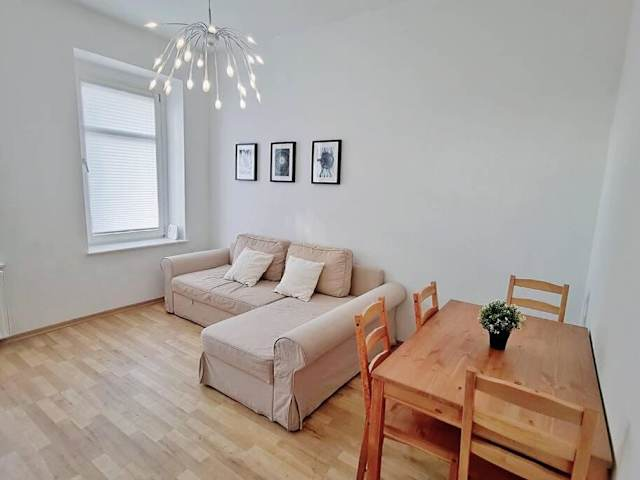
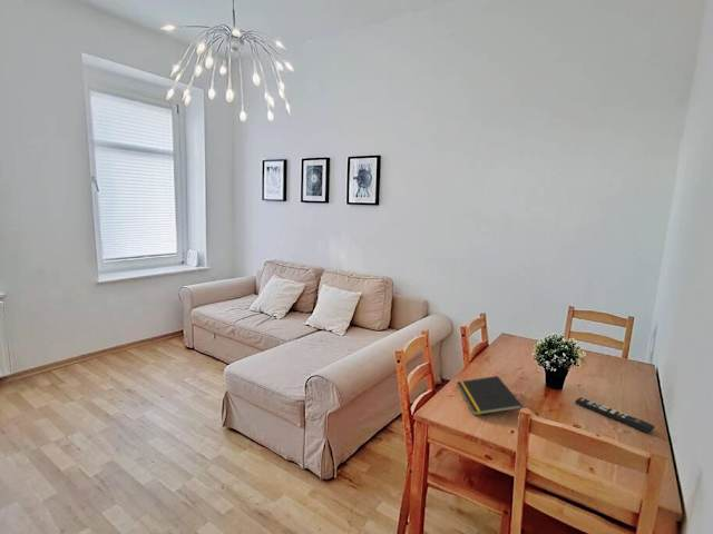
+ remote control (612, 414)
+ notepad (487, 394)
